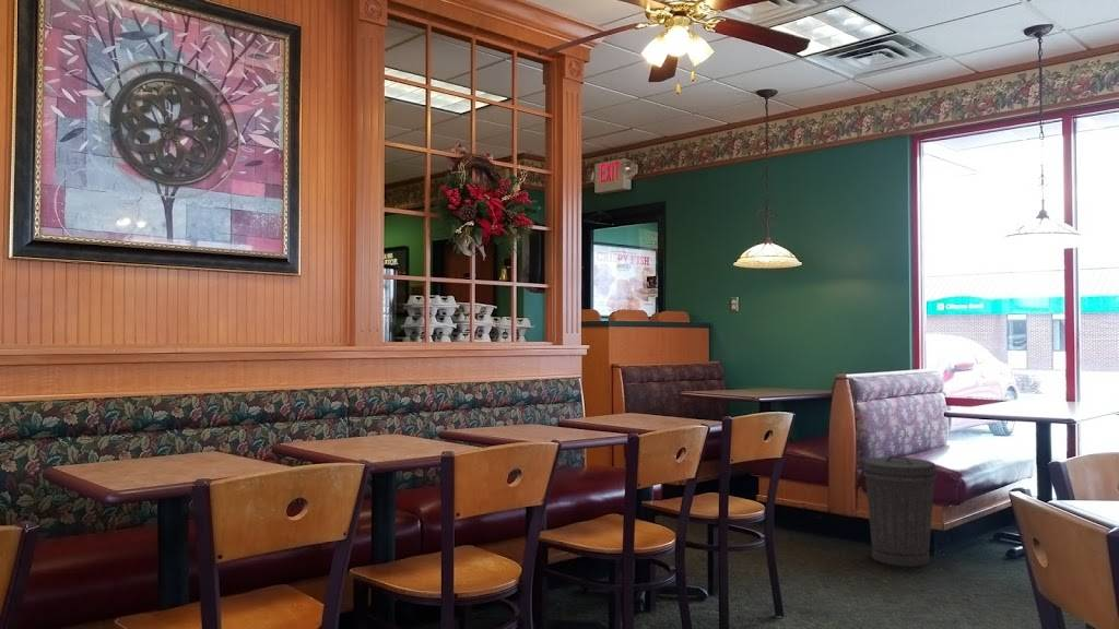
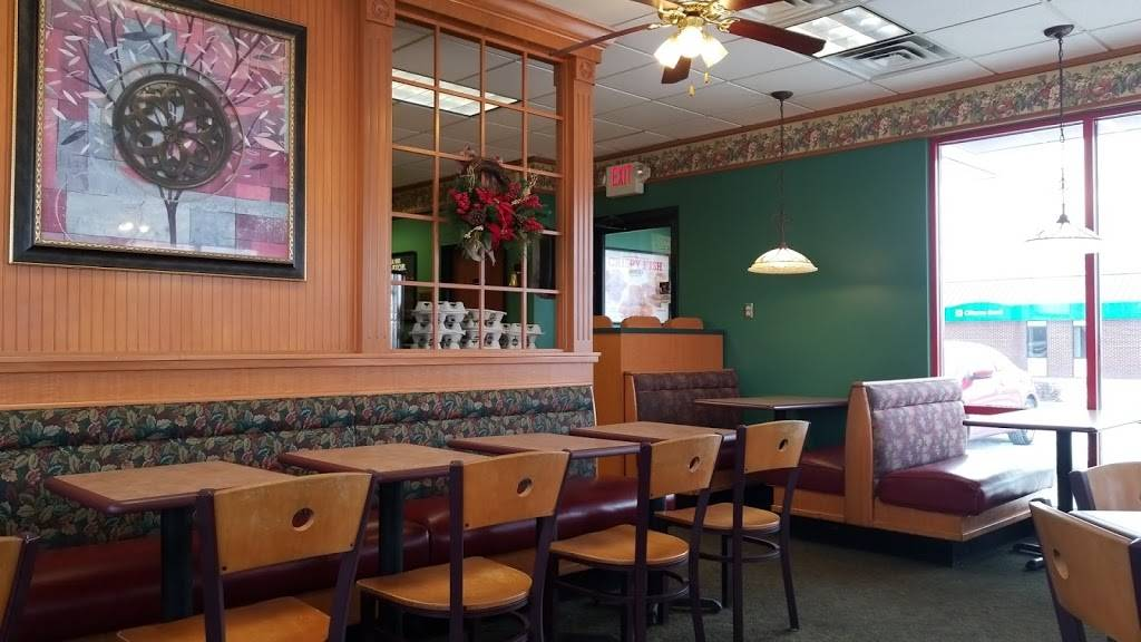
- trash can (899, 508)
